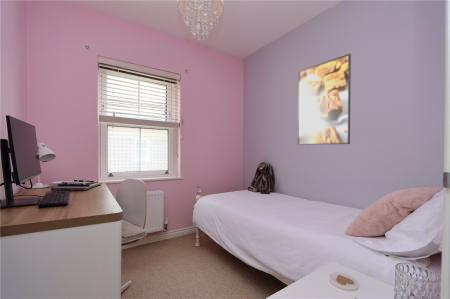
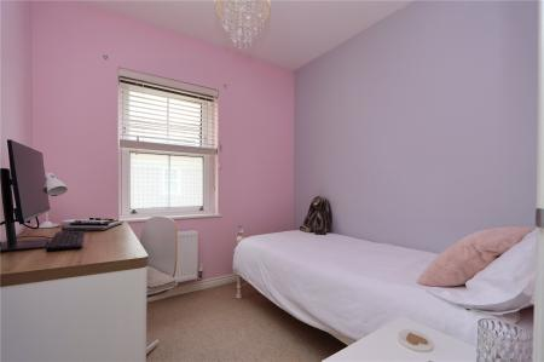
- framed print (321, 104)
